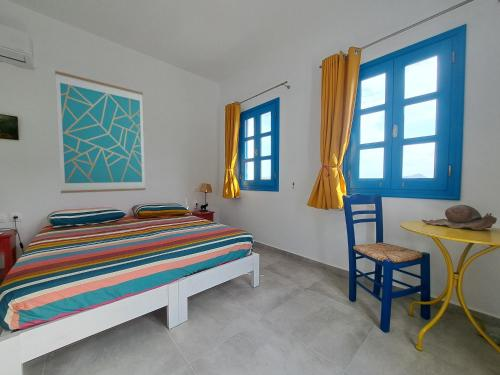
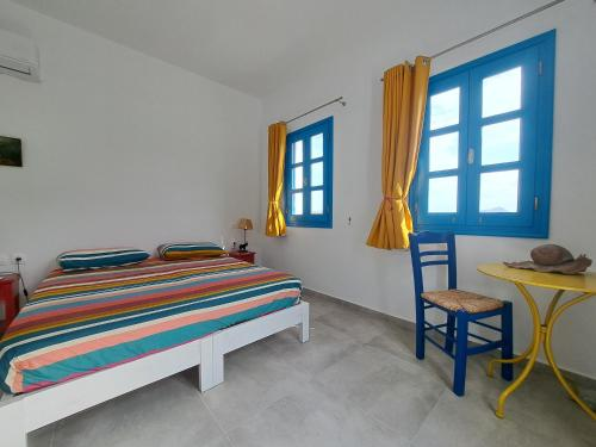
- wall art (105, 138)
